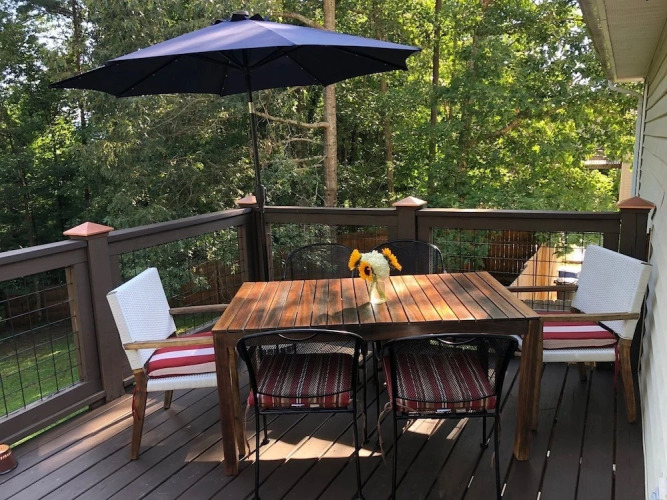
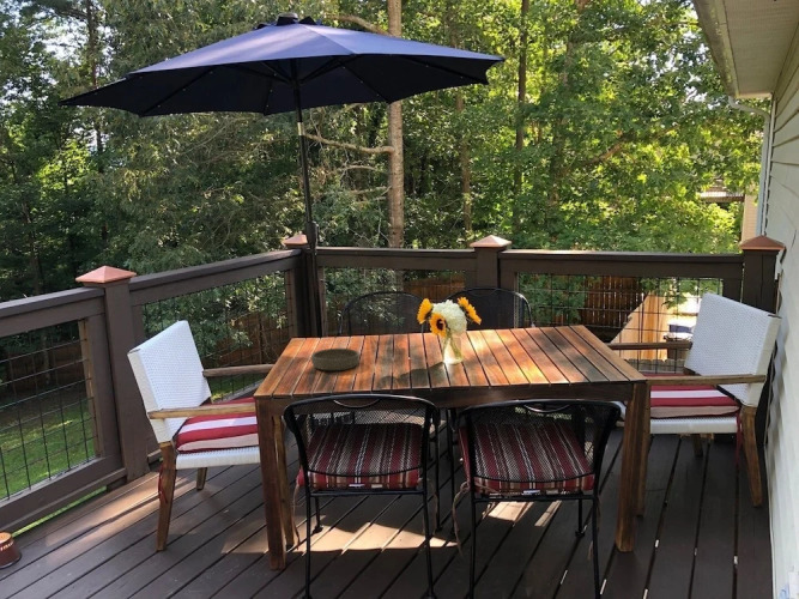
+ bowl (335, 359)
